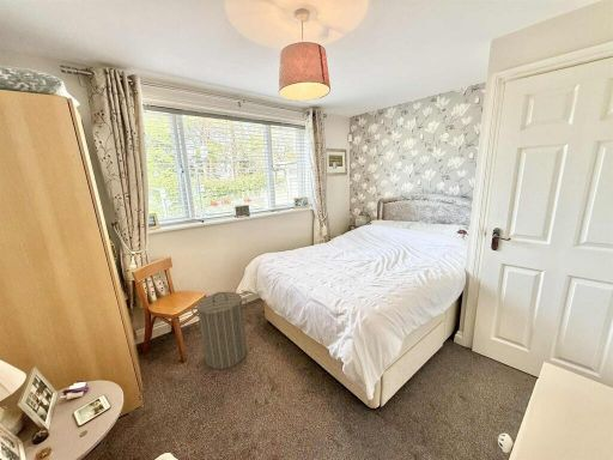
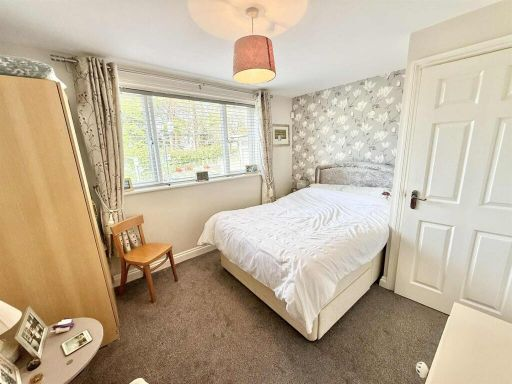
- laundry hamper (223, 323)
